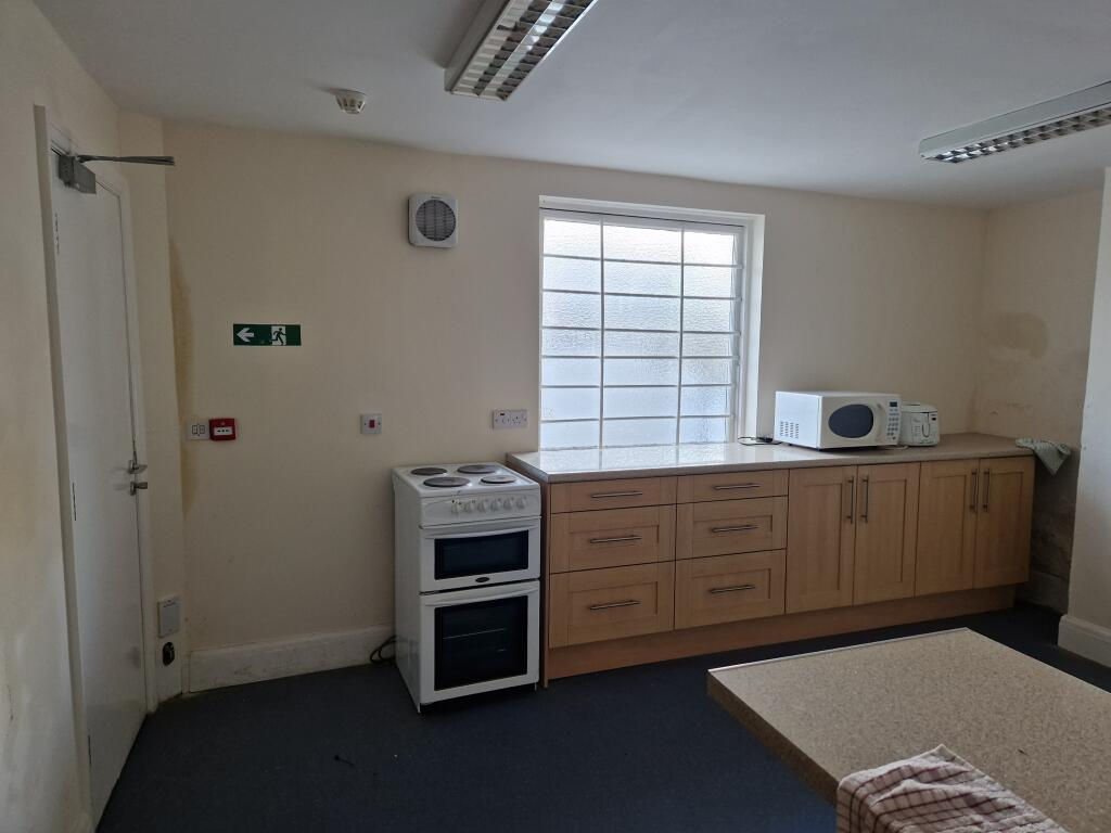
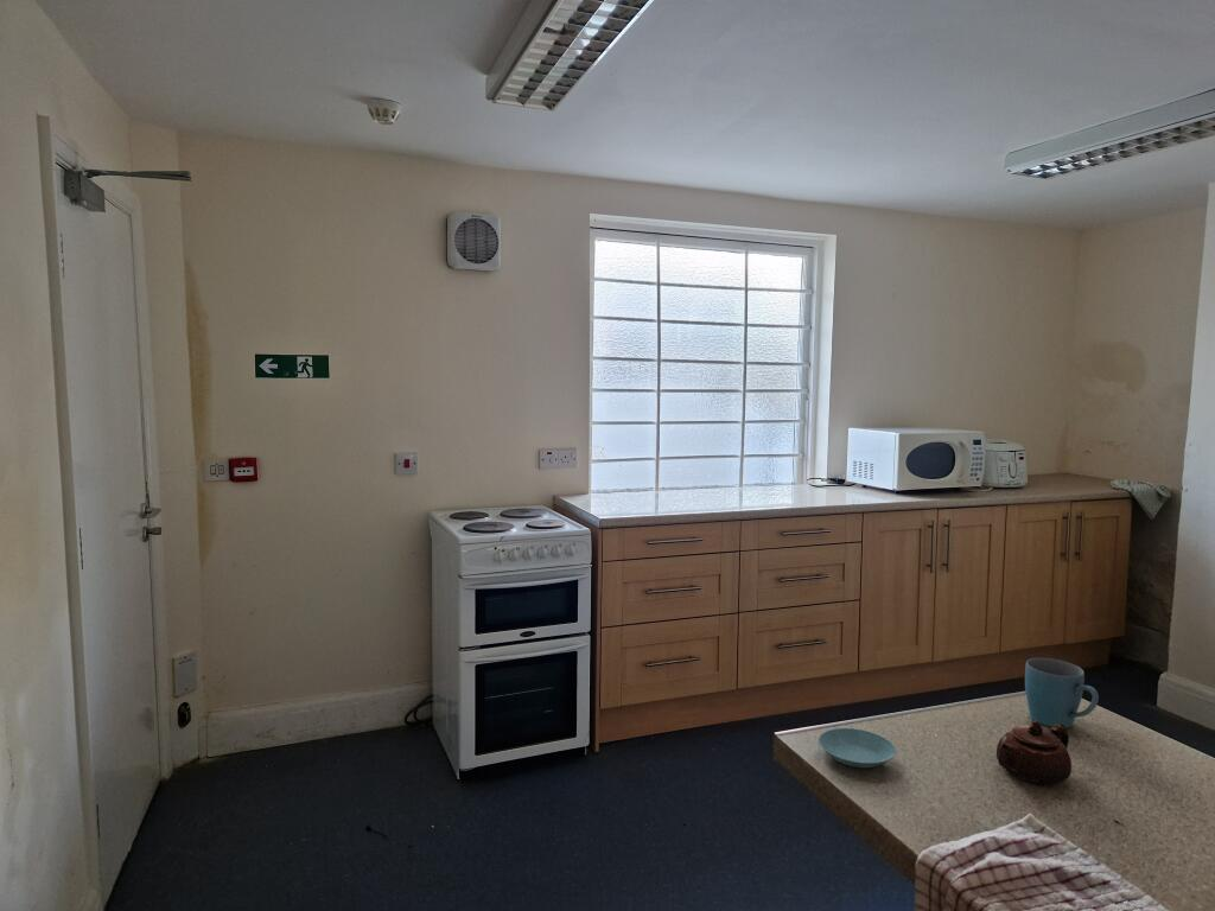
+ saucer (855, 751)
+ mug (1062, 697)
+ teapot (1036, 746)
